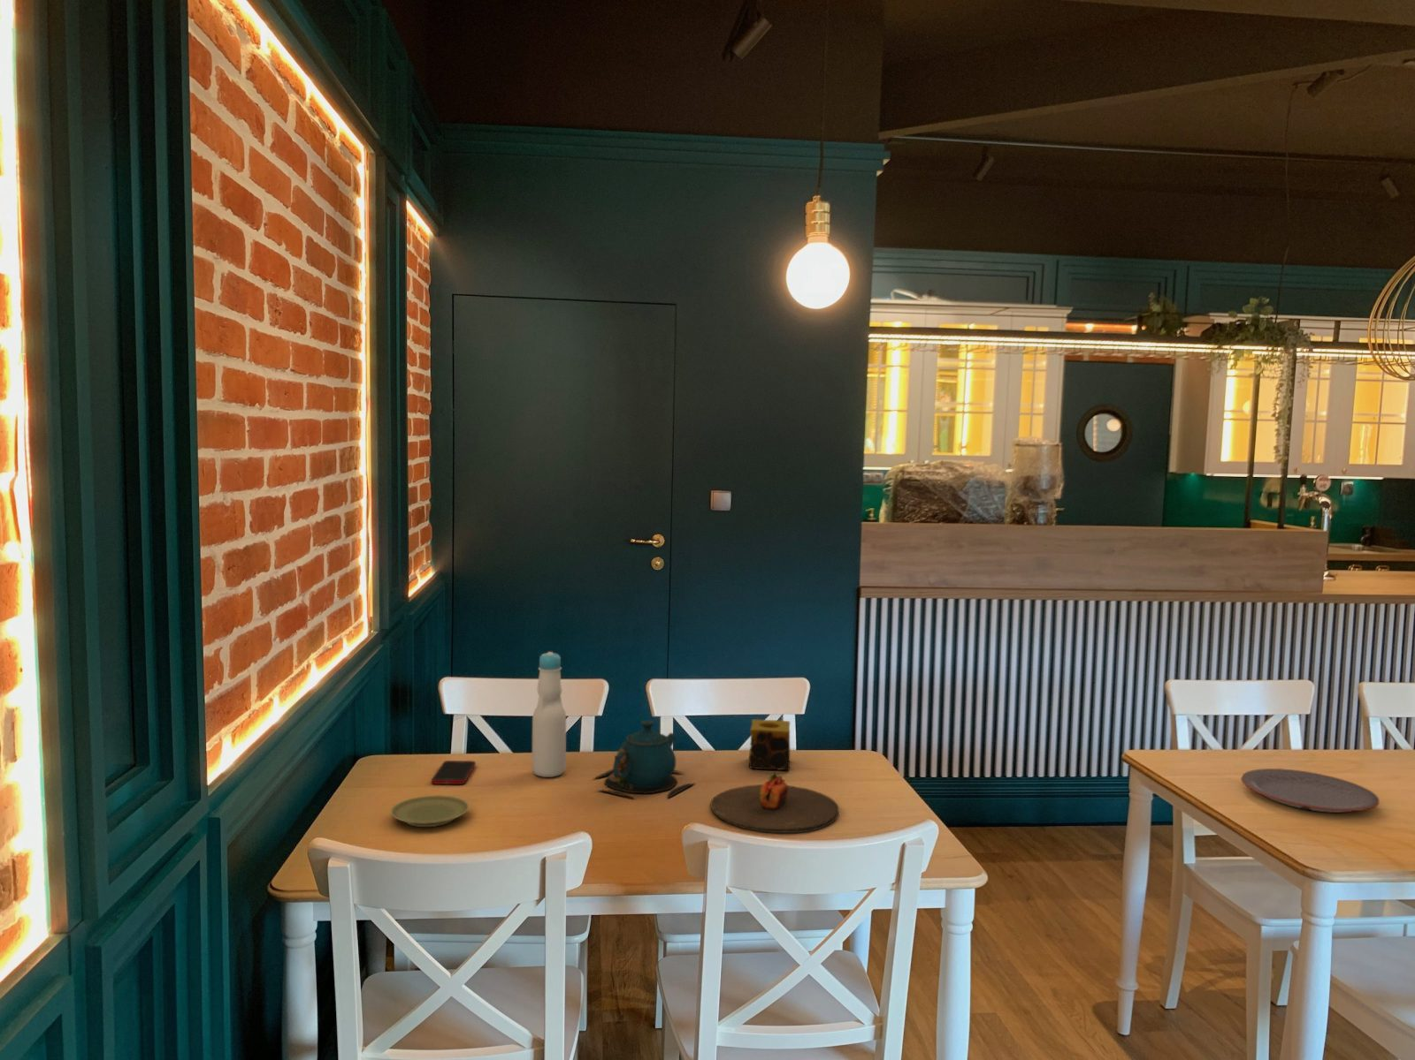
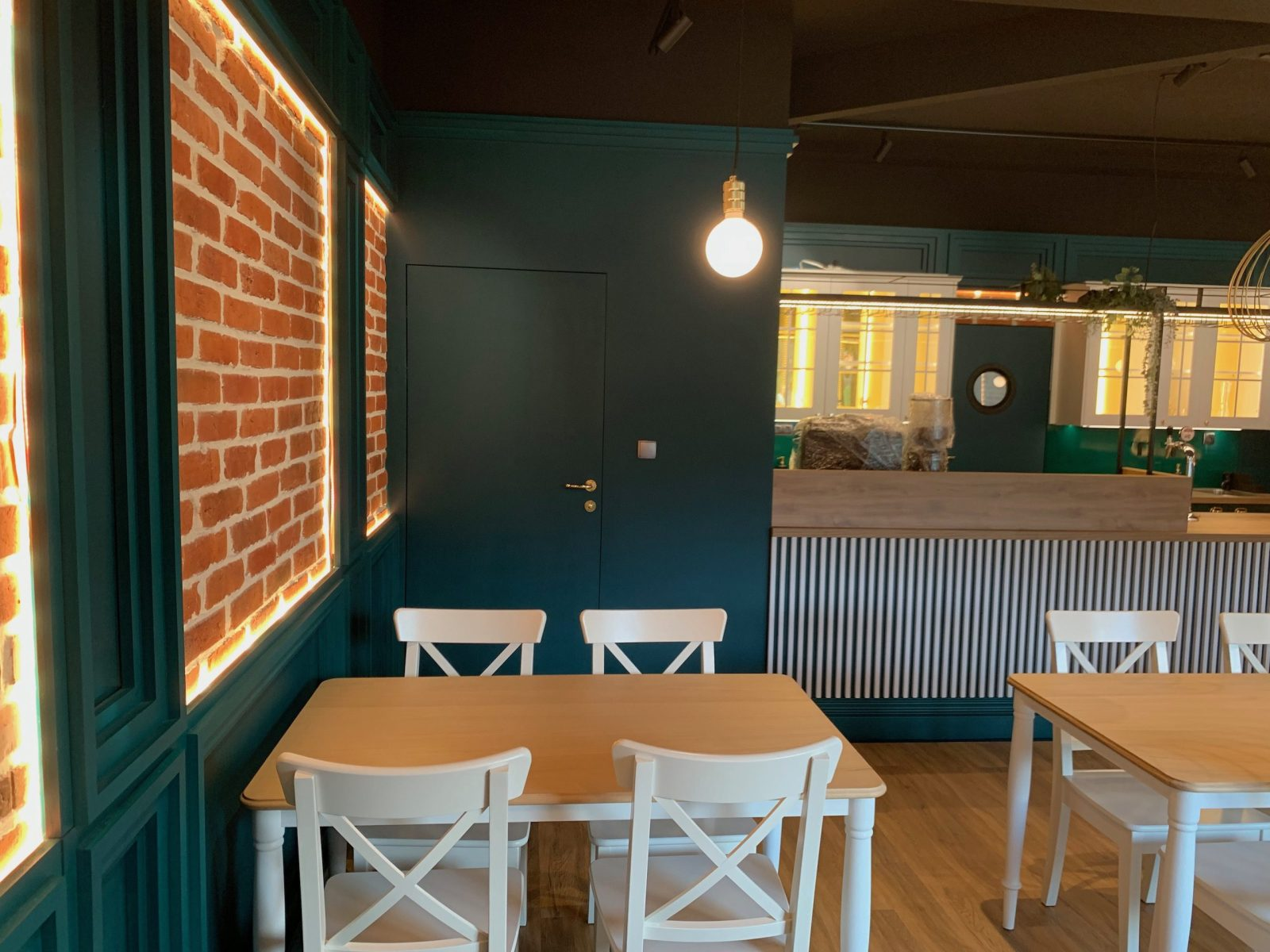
- bottle (549, 713)
- plate (774, 791)
- teapot (642, 752)
- plate (1308, 793)
- plate (430, 813)
- candle (770, 744)
- cell phone (453, 772)
